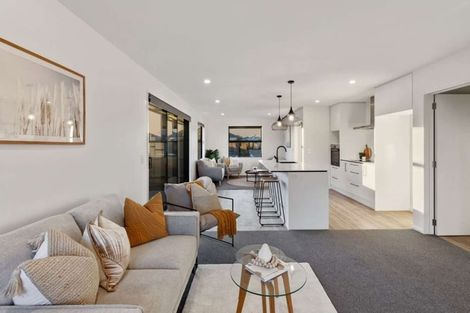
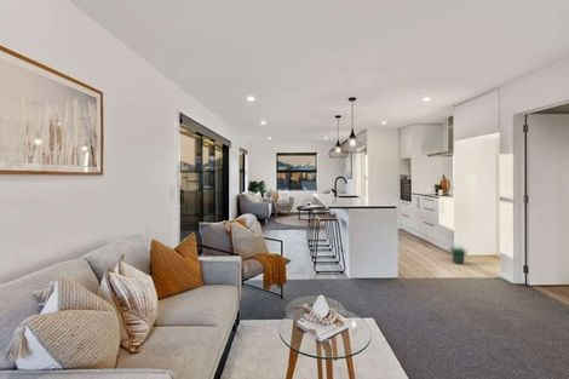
+ potted plant (458, 251)
